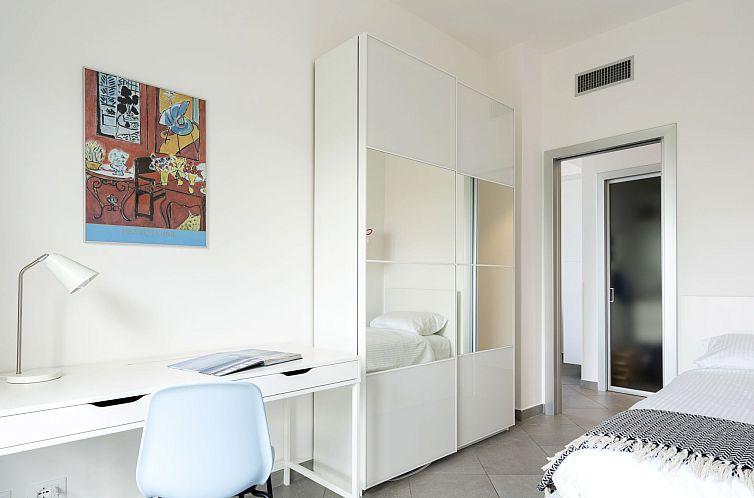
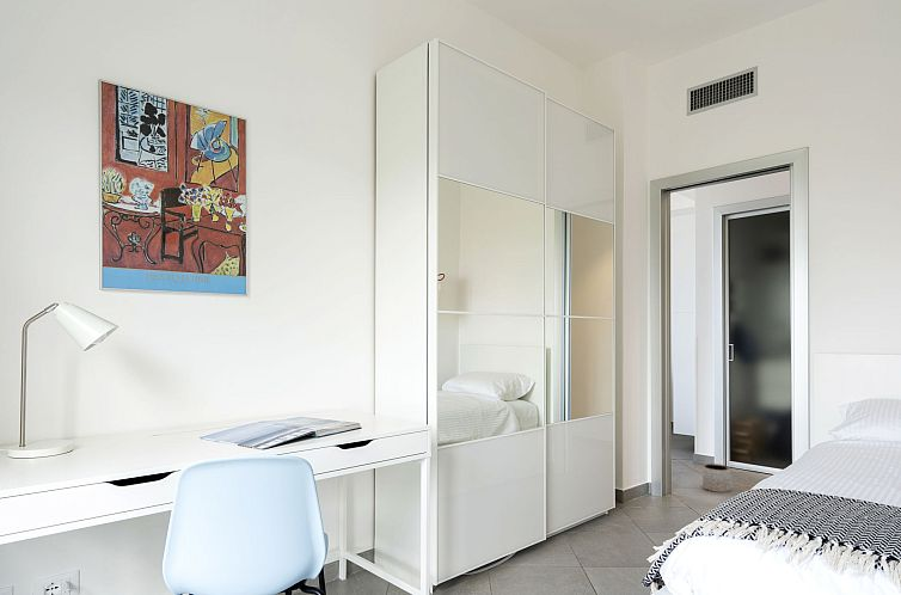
+ planter (716, 478)
